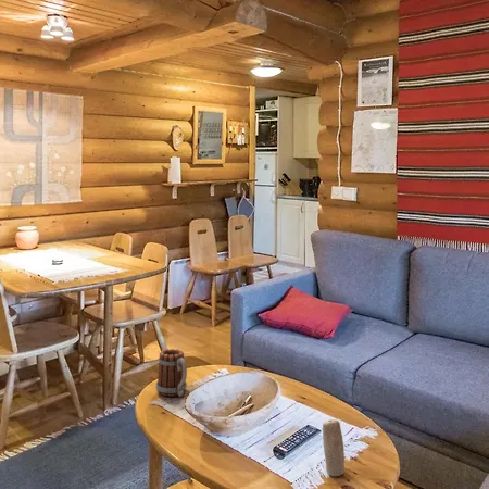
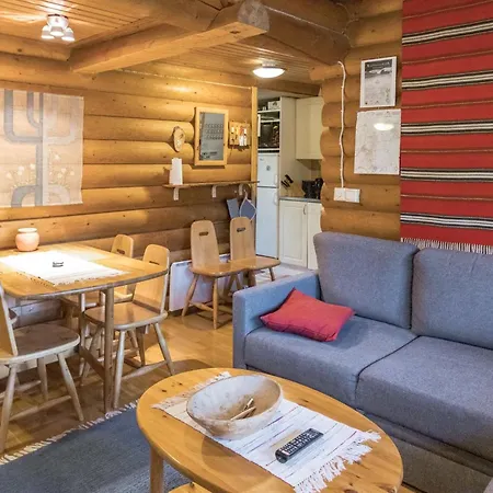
- mug (174, 374)
- candle (334, 447)
